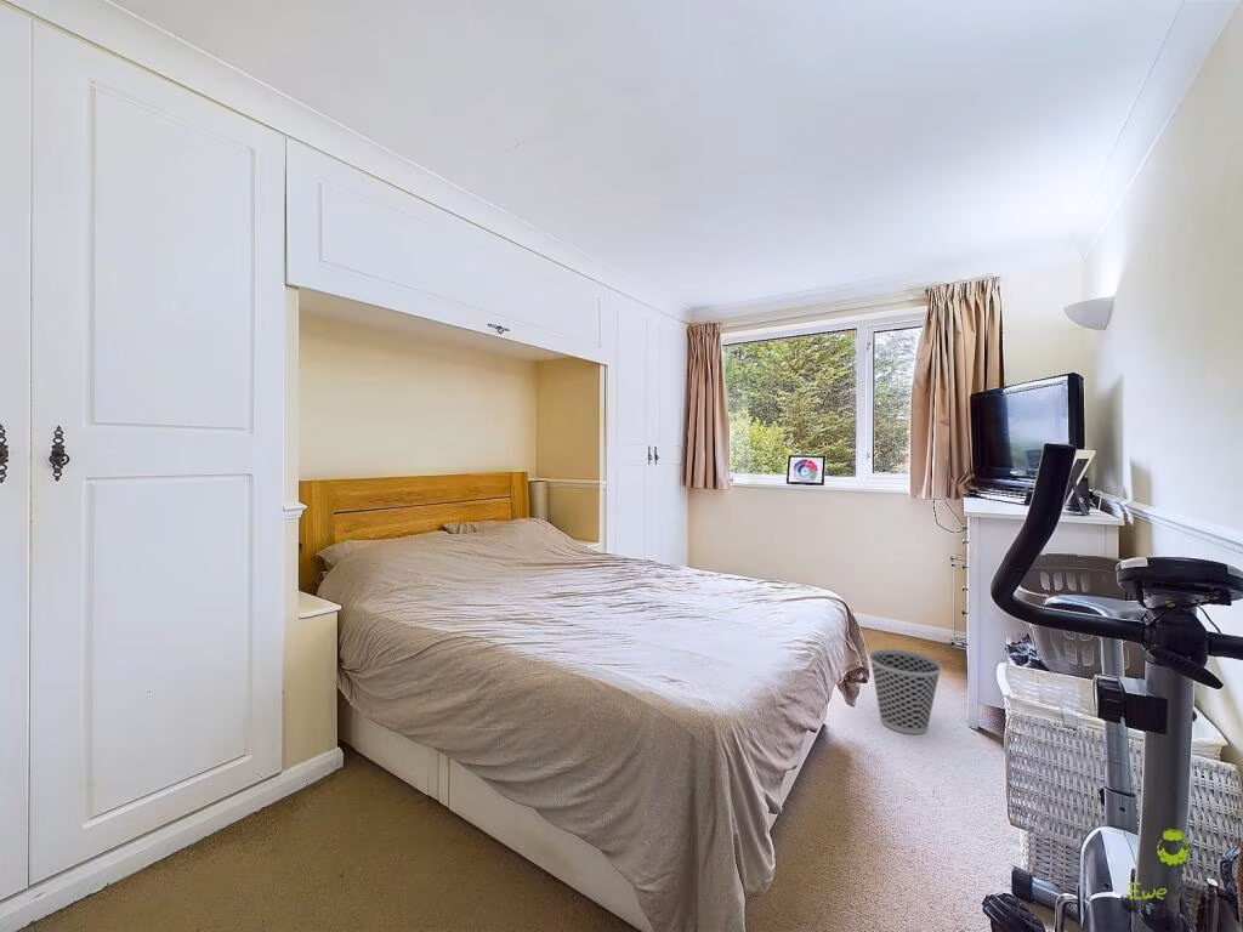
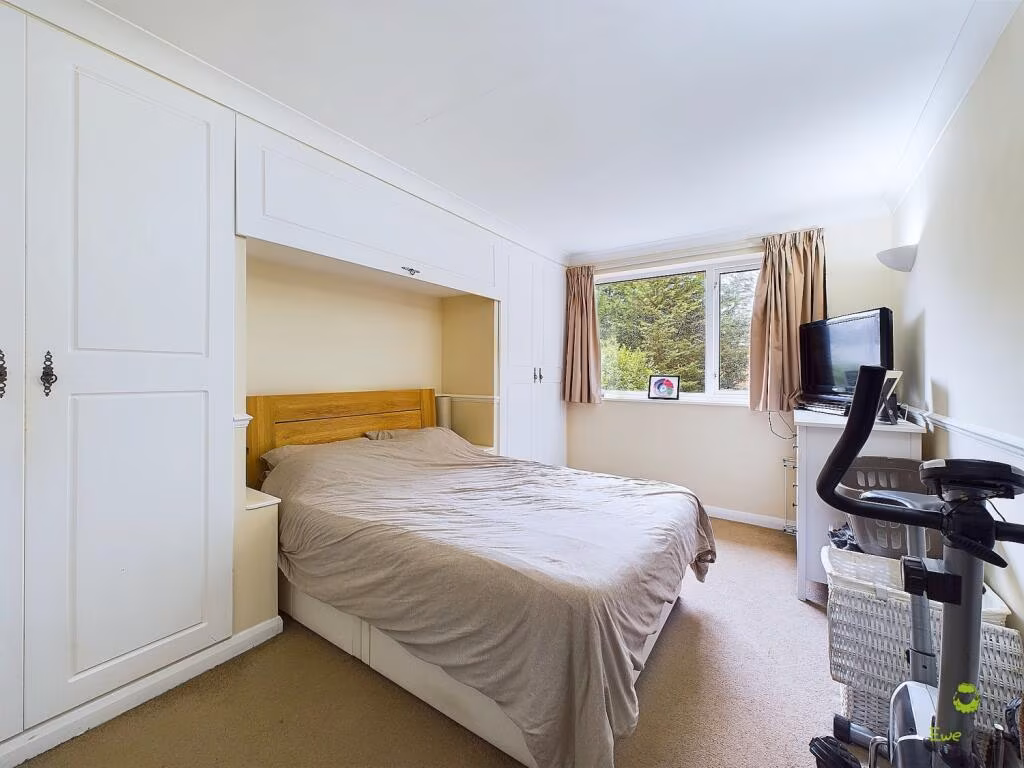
- wastebasket (903, 692)
